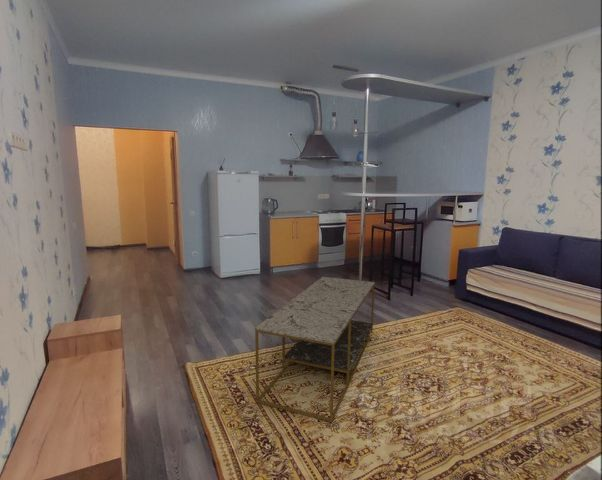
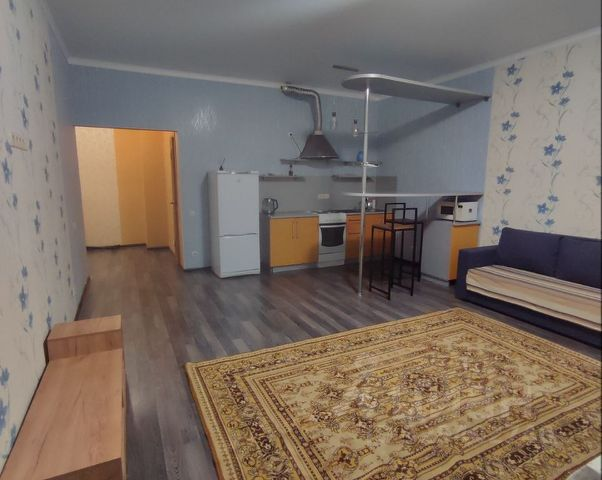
- coffee table (326, 331)
